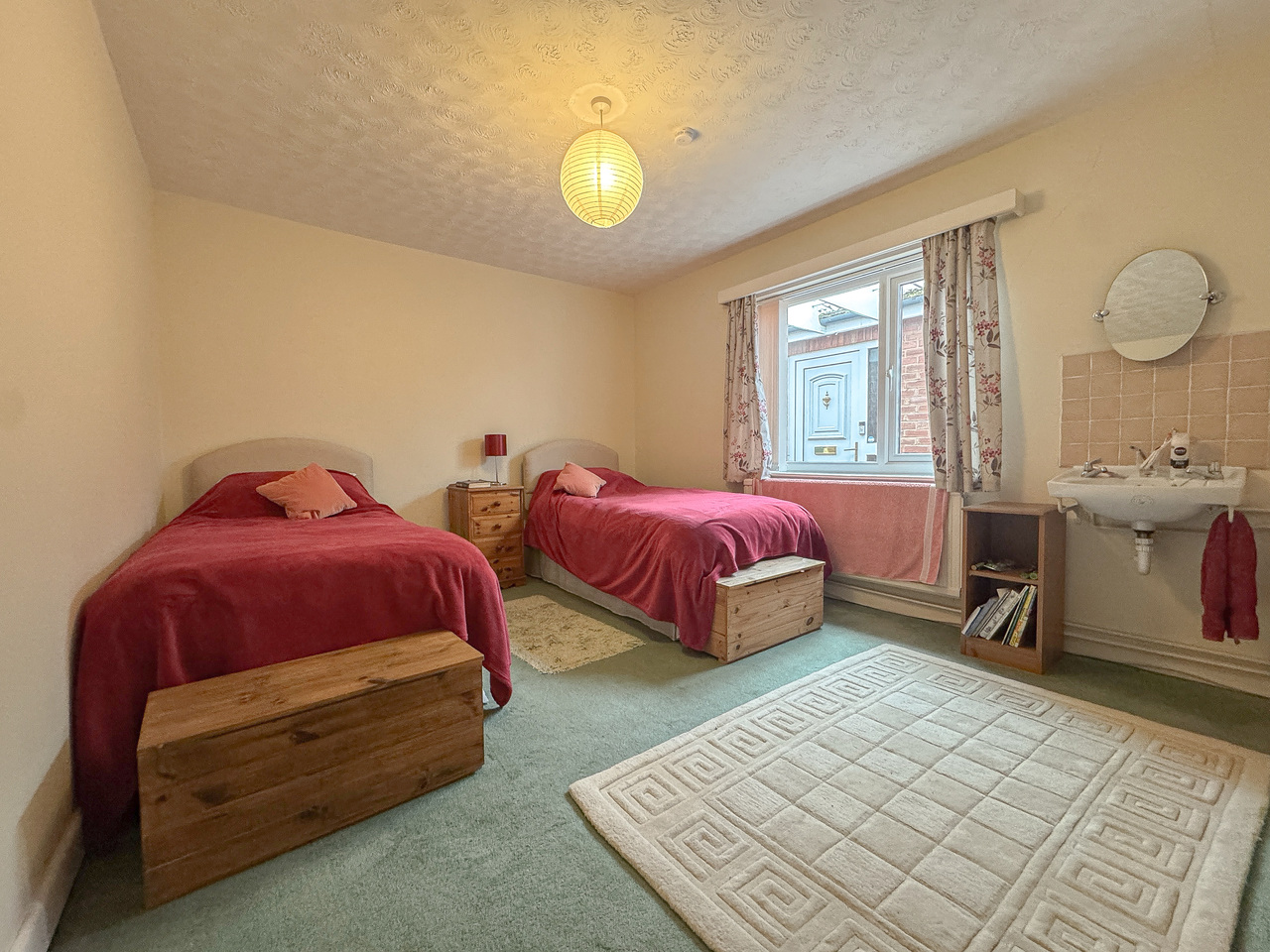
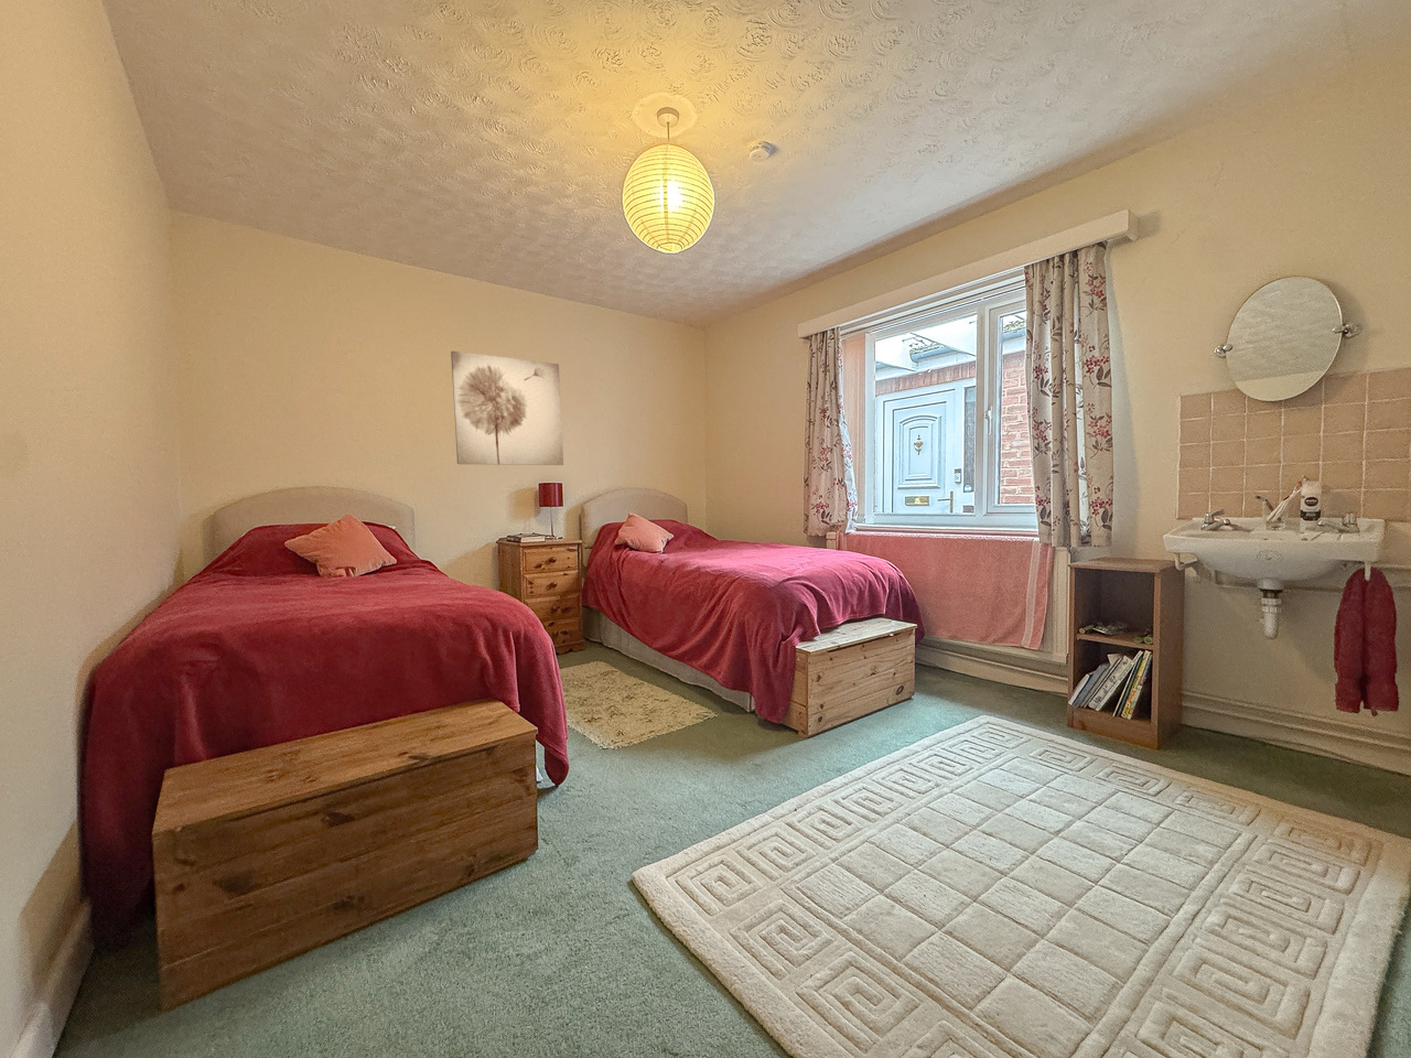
+ wall art (510, 411)
